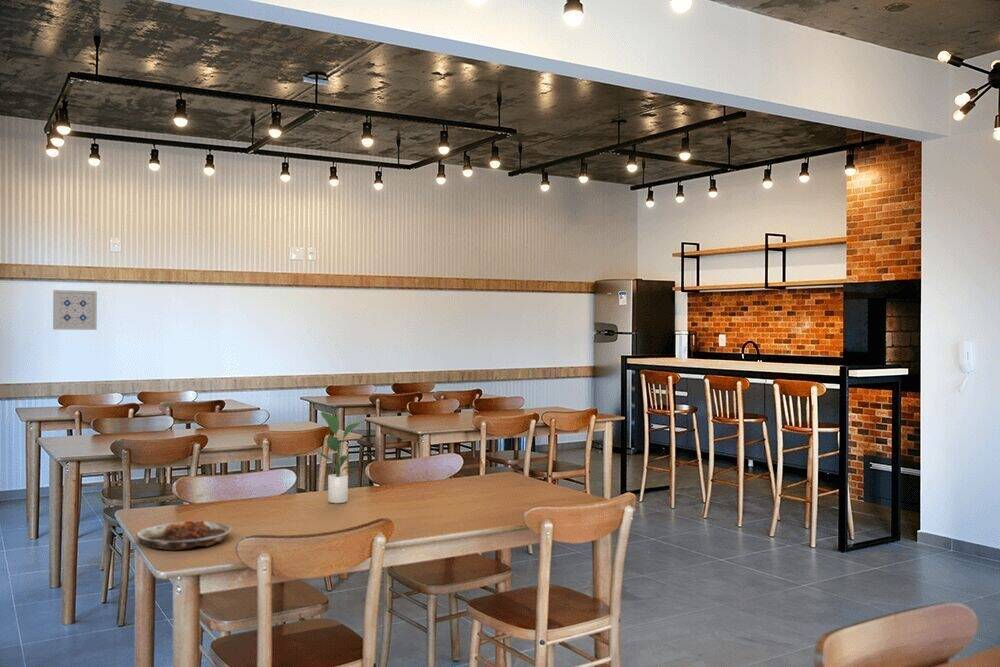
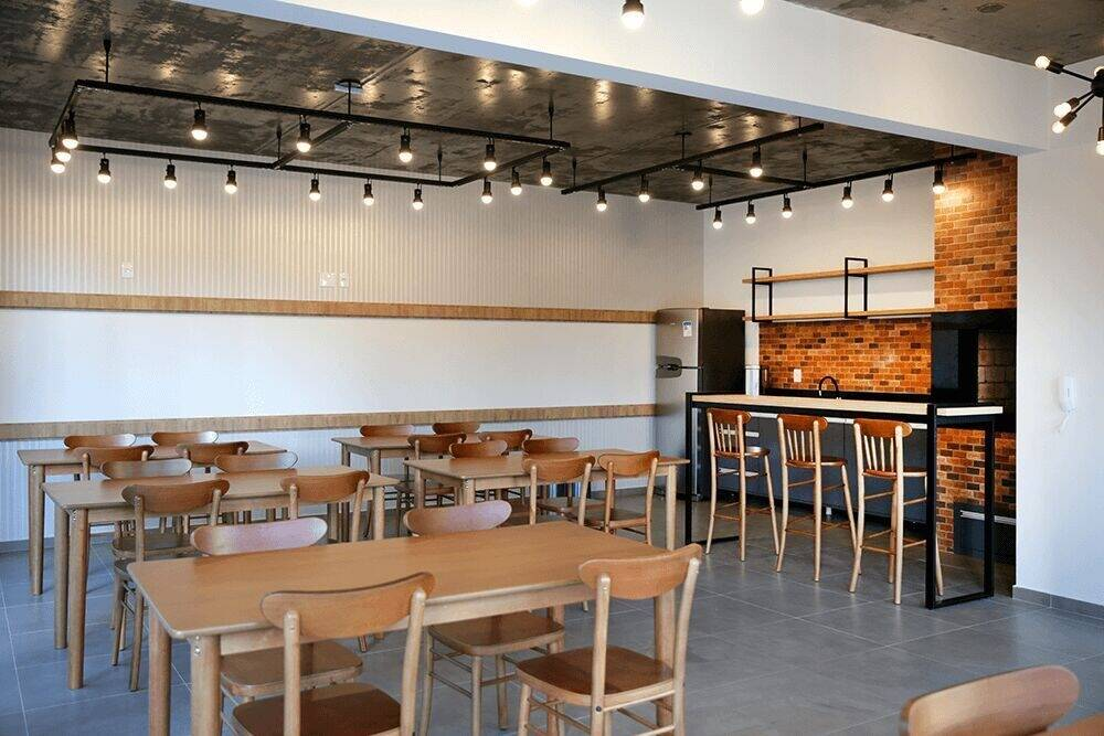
- potted plant (337, 457)
- wall art (75, 310)
- plate (184, 531)
